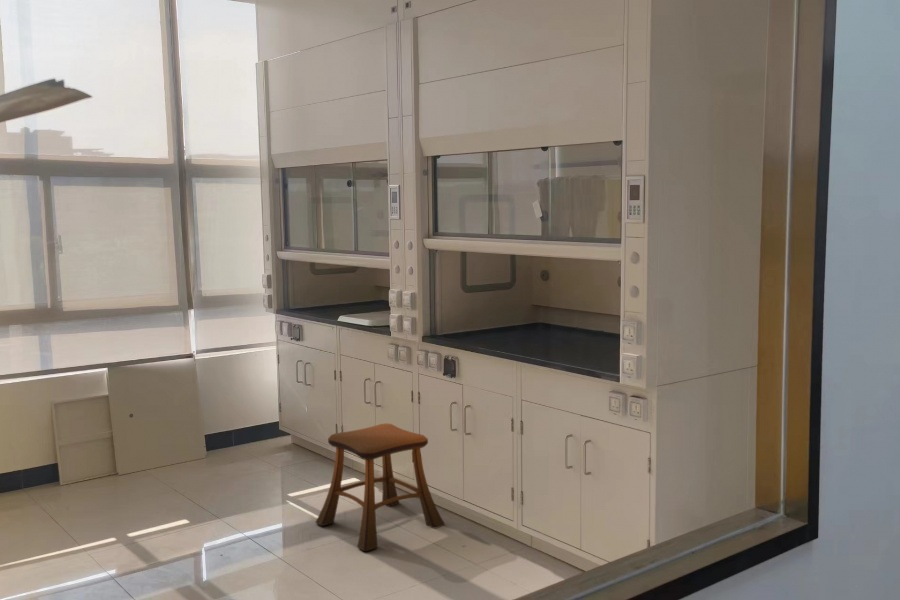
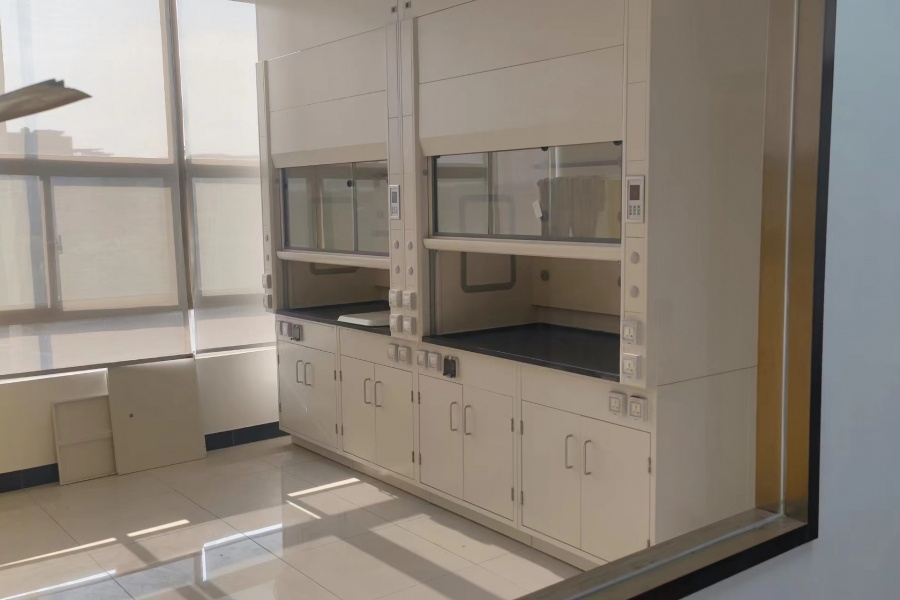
- stool (378, 480)
